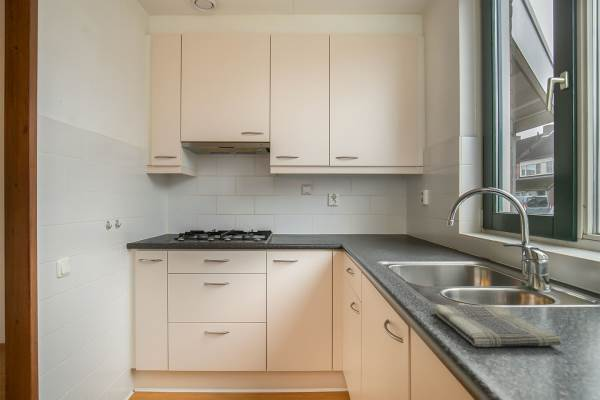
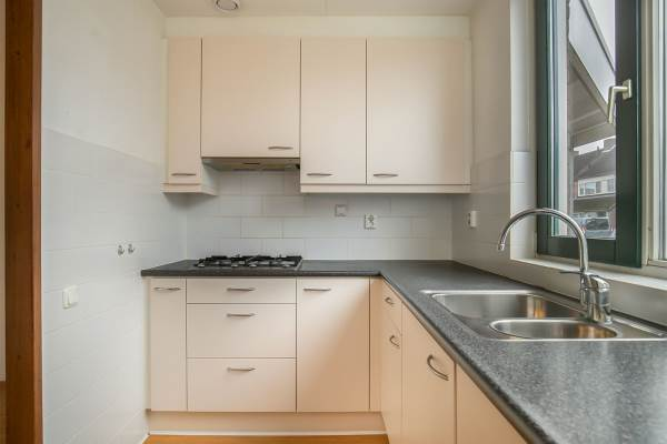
- dish towel (487, 320)
